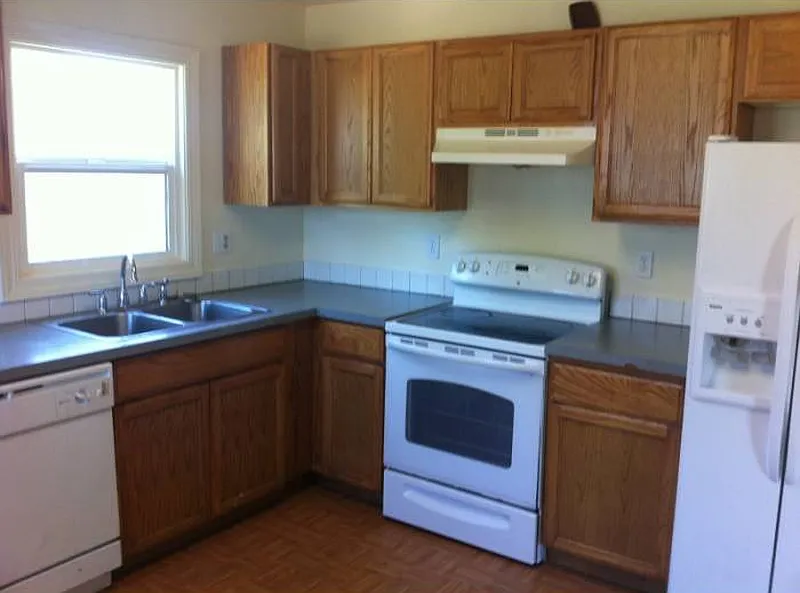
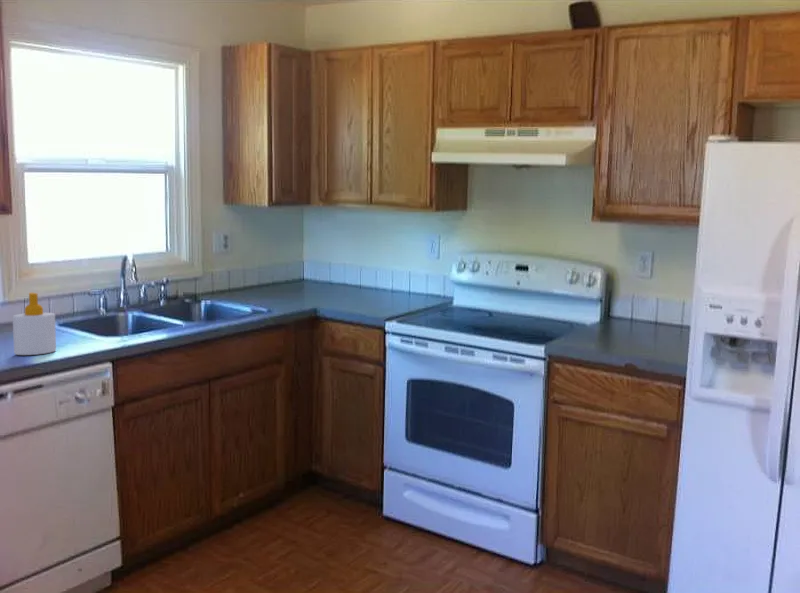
+ soap bottle (34, 323)
